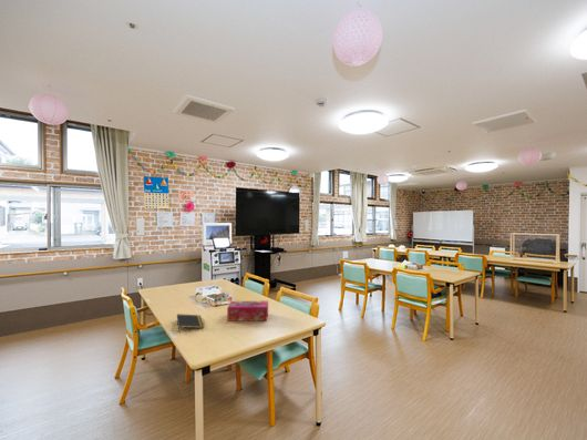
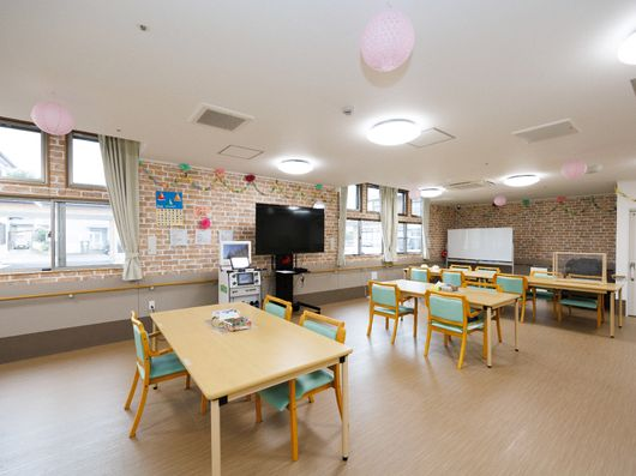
- notepad (189, 320)
- tissue box (248, 310)
